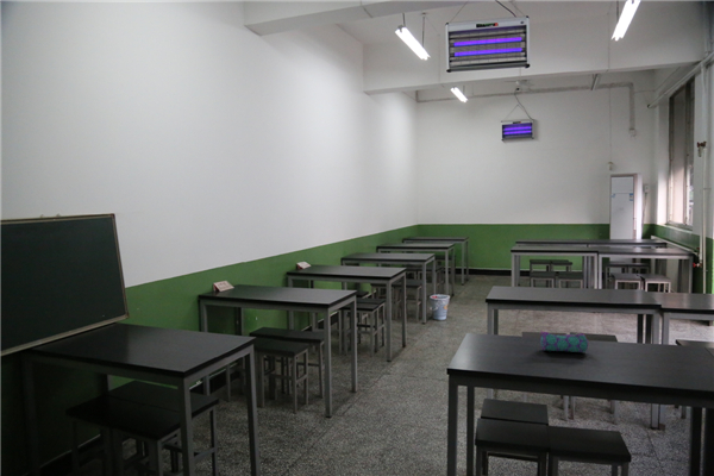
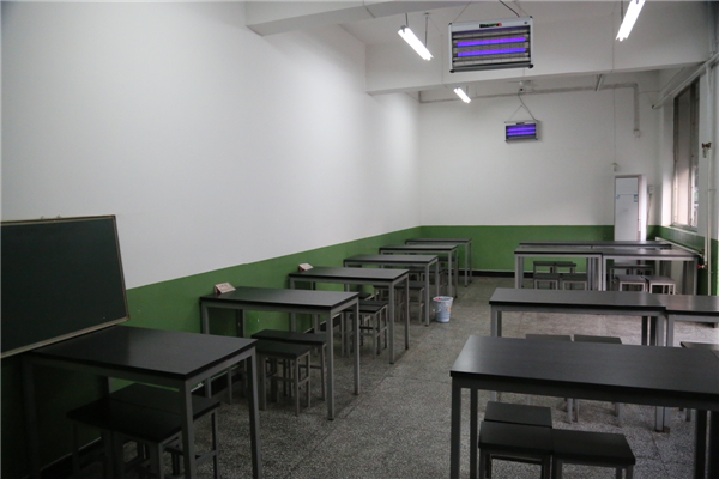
- pencil case (563, 342)
